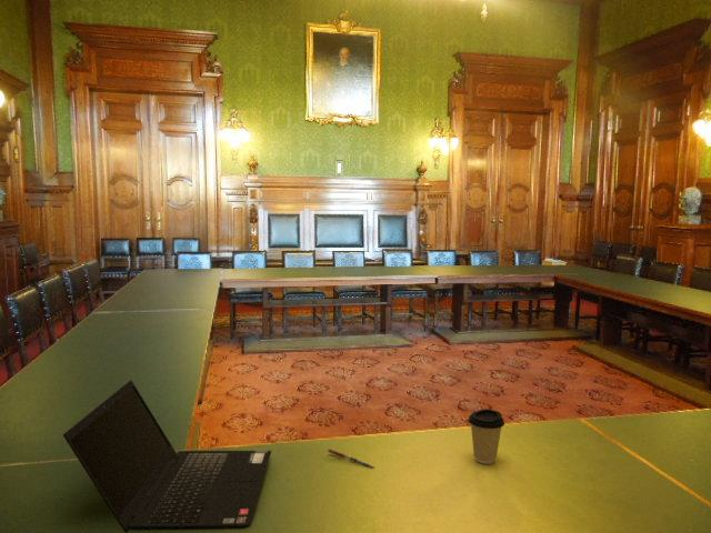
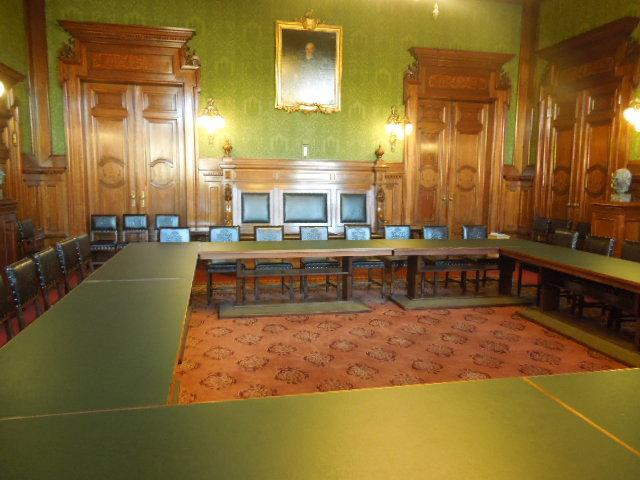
- coffee cup (485, 436)
- pen (350, 457)
- laptop computer (182, 451)
